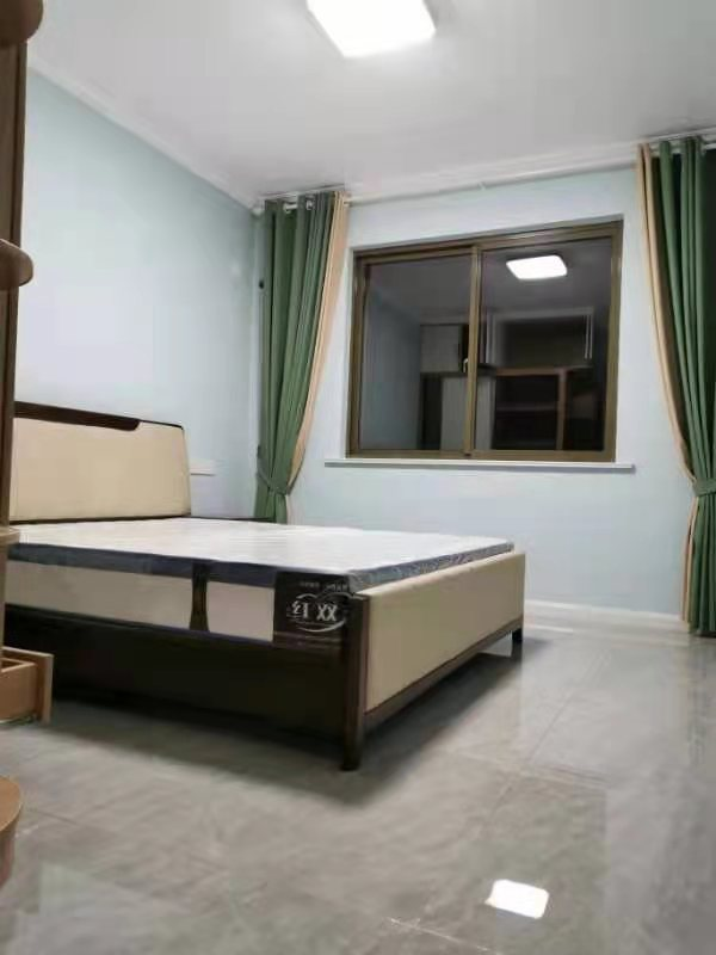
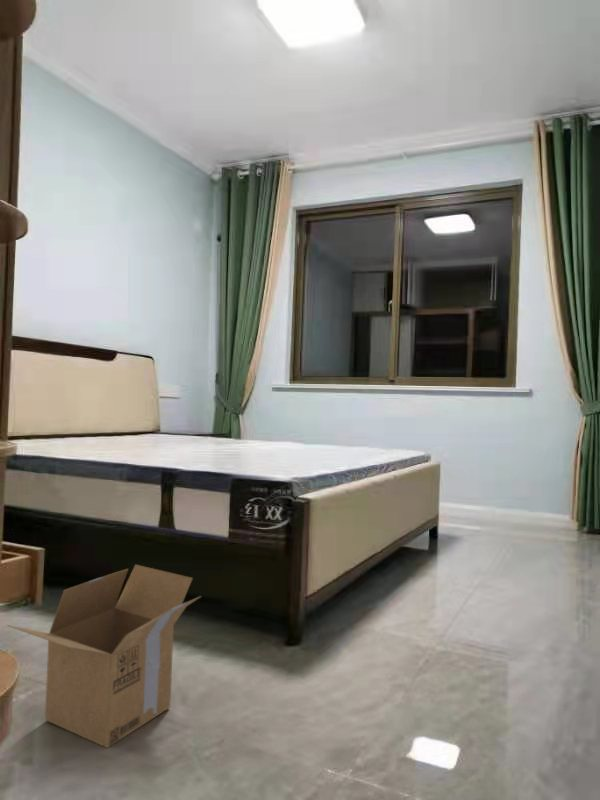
+ cardboard box (118, 655)
